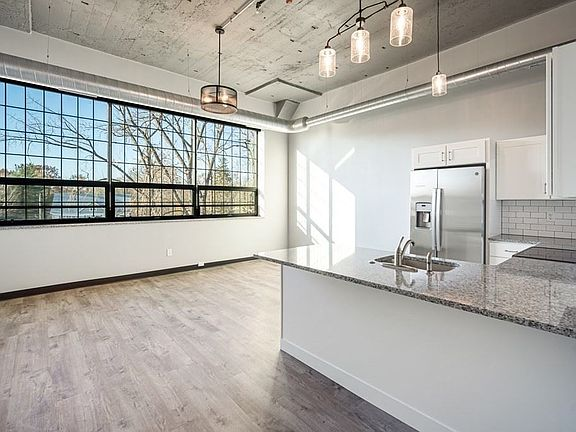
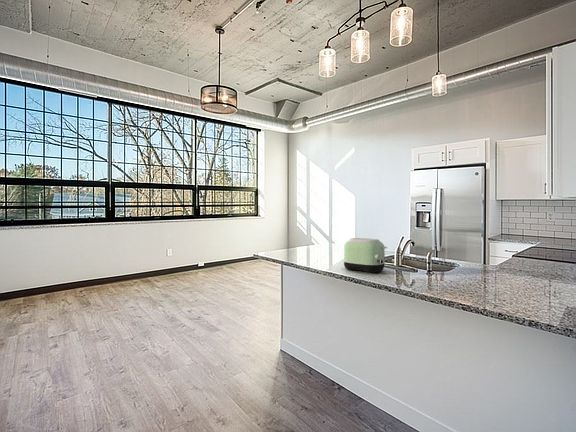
+ toaster (365, 254)
